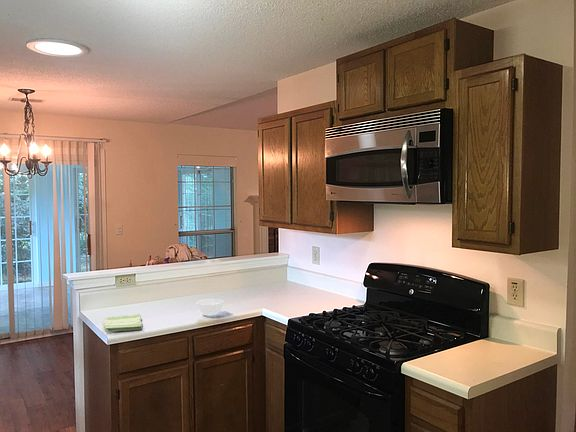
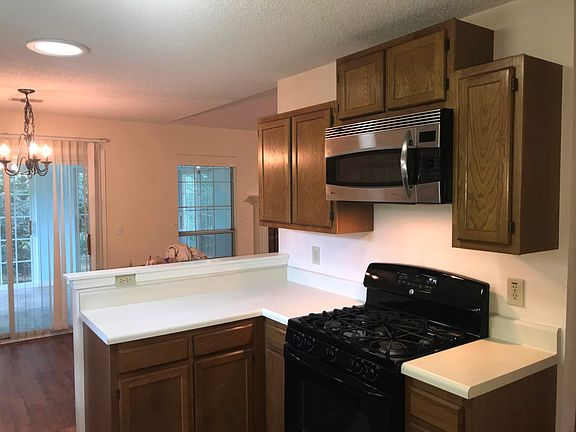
- bowl (210, 307)
- dish towel (123, 322)
